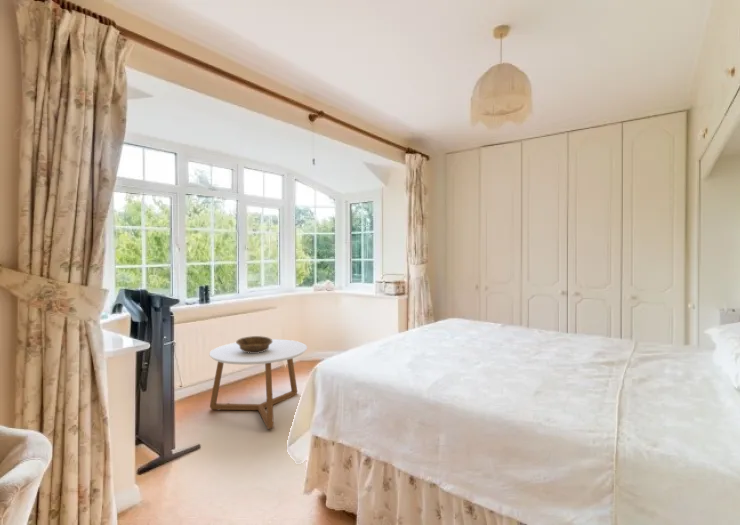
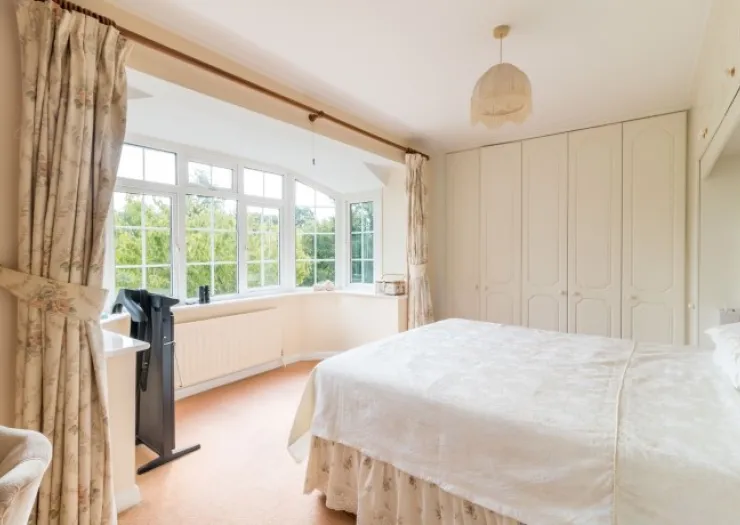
- decorative bowl (254, 344)
- coffee table (266, 380)
